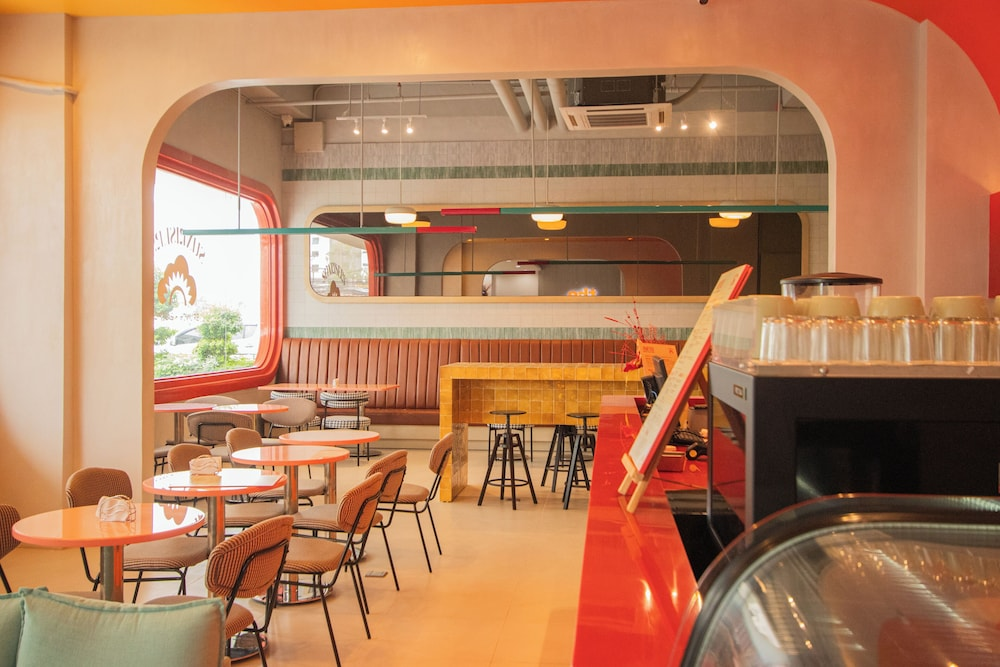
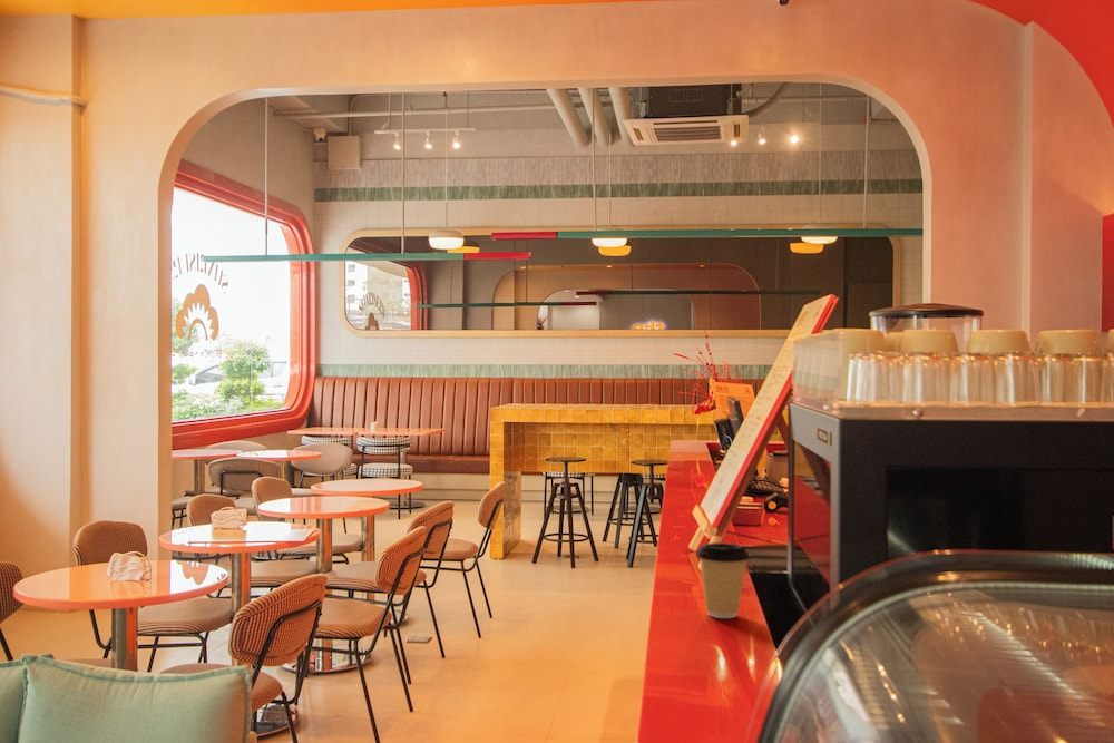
+ coffee cup (722, 579)
